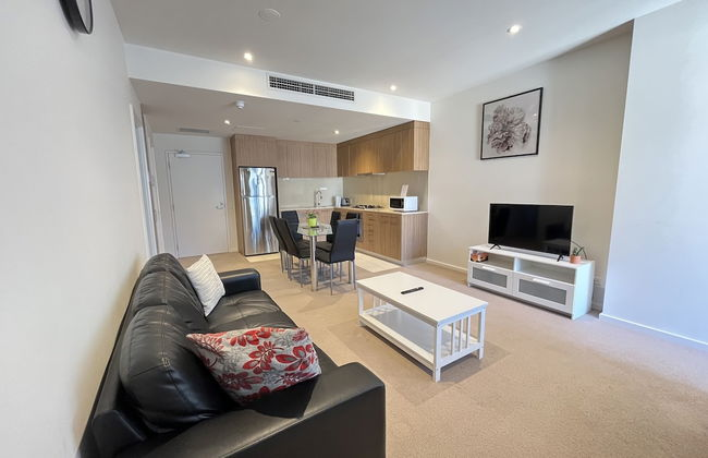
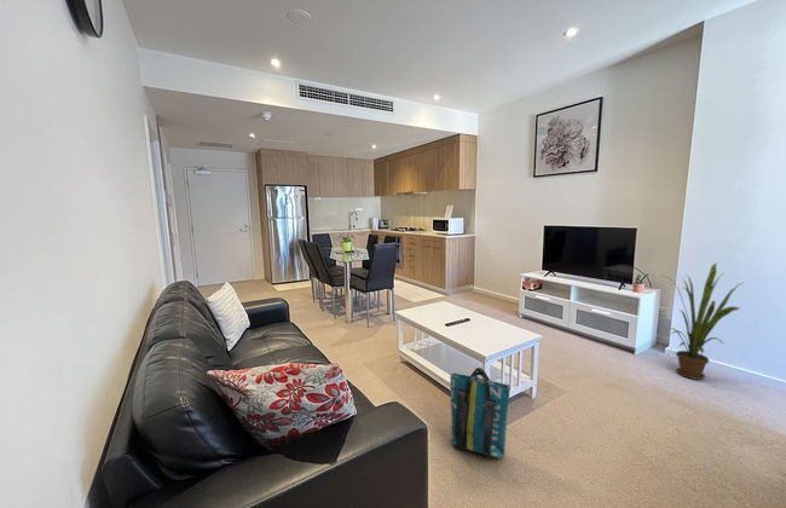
+ tote bag (476, 412)
+ house plant (694, 319)
